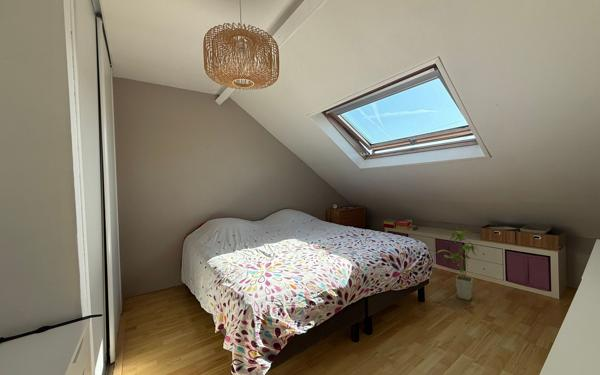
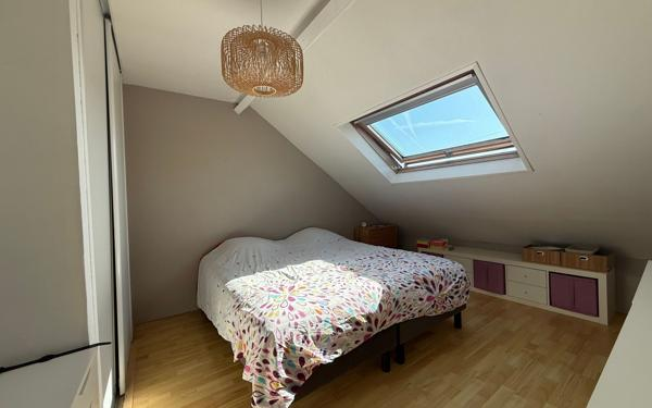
- house plant (458, 263)
